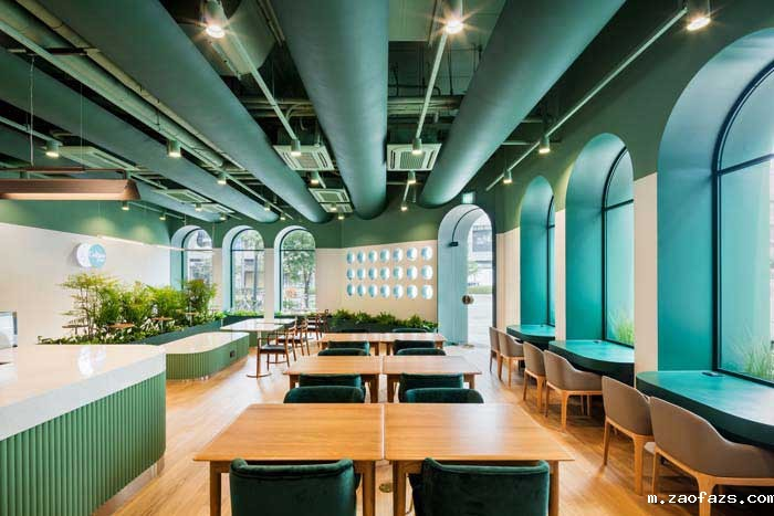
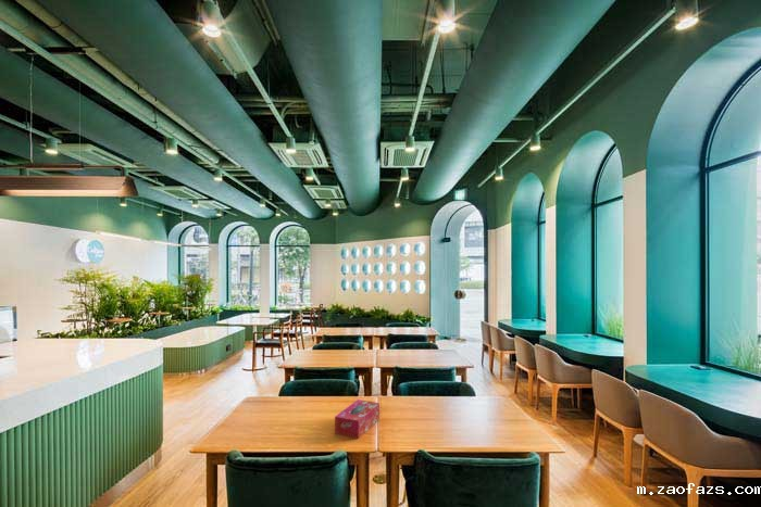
+ tissue box (358, 417)
